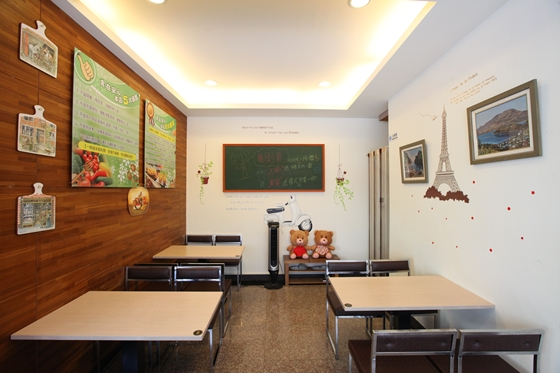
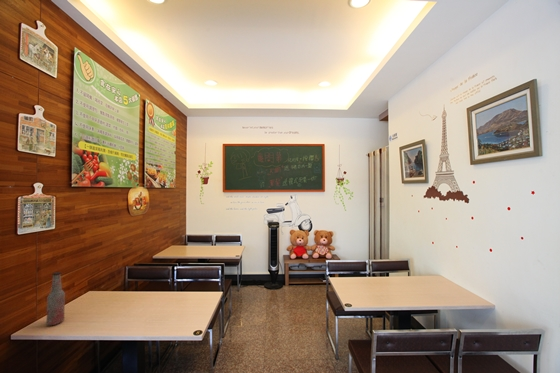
+ bottle (56, 297)
